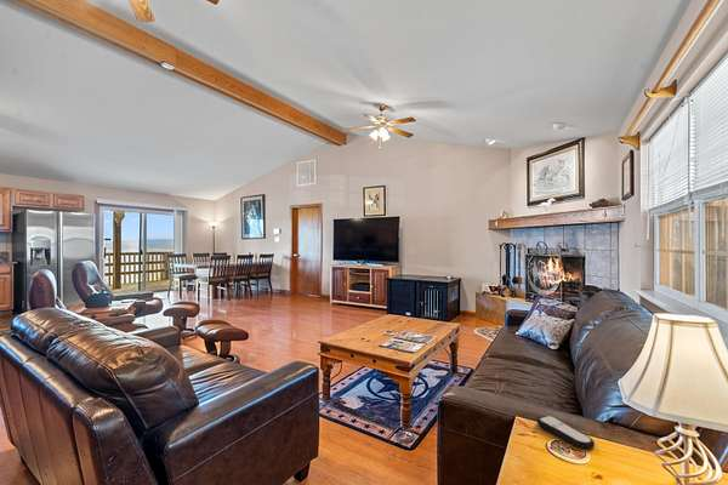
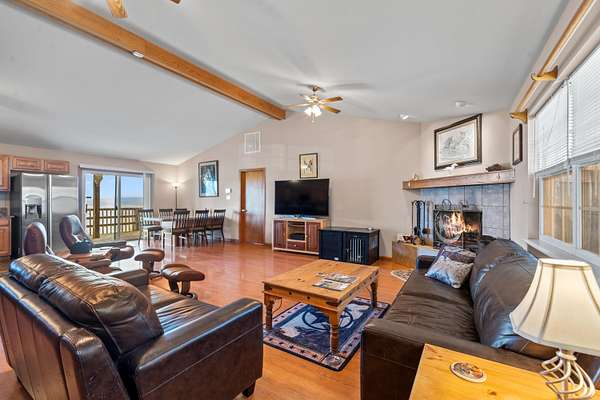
- remote control (564, 430)
